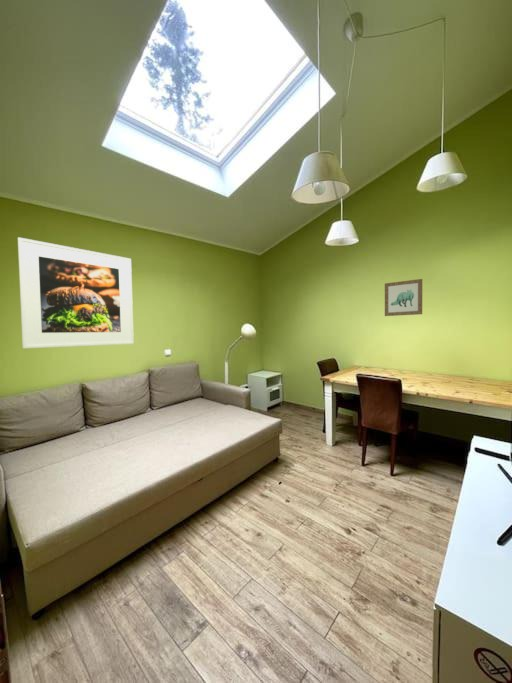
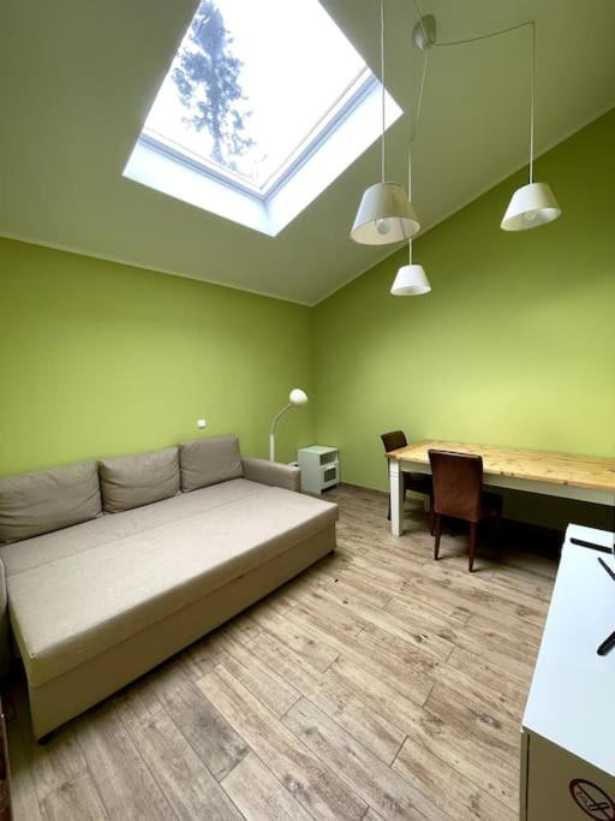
- wall art (402, 298)
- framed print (83, 297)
